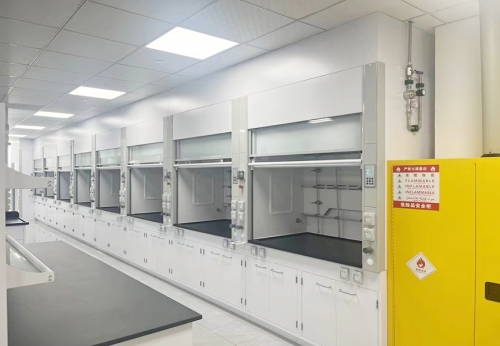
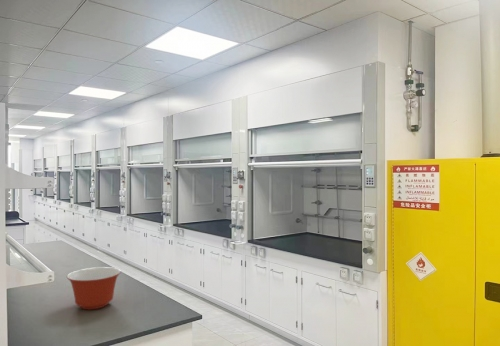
+ mixing bowl (94, 289)
